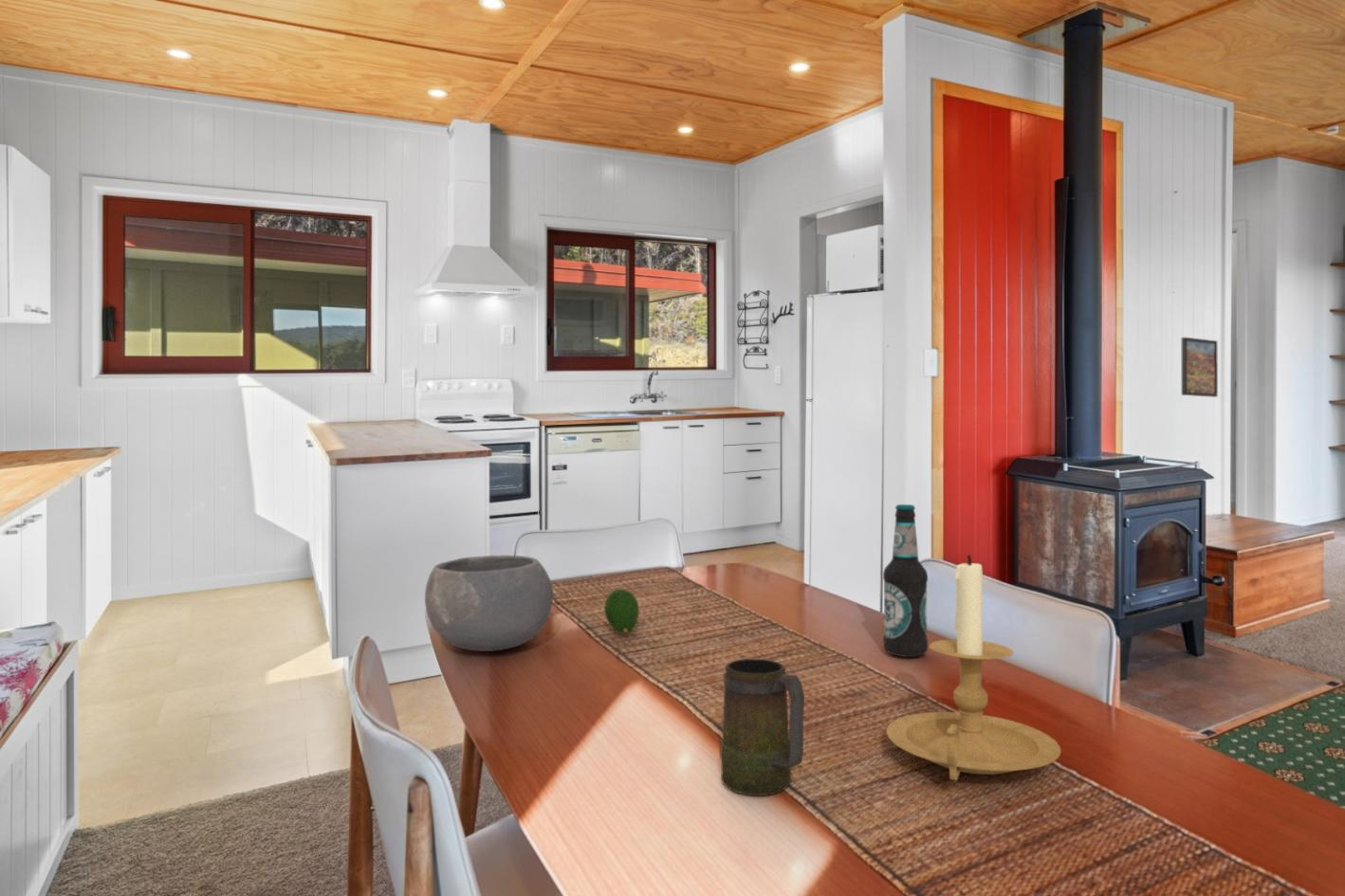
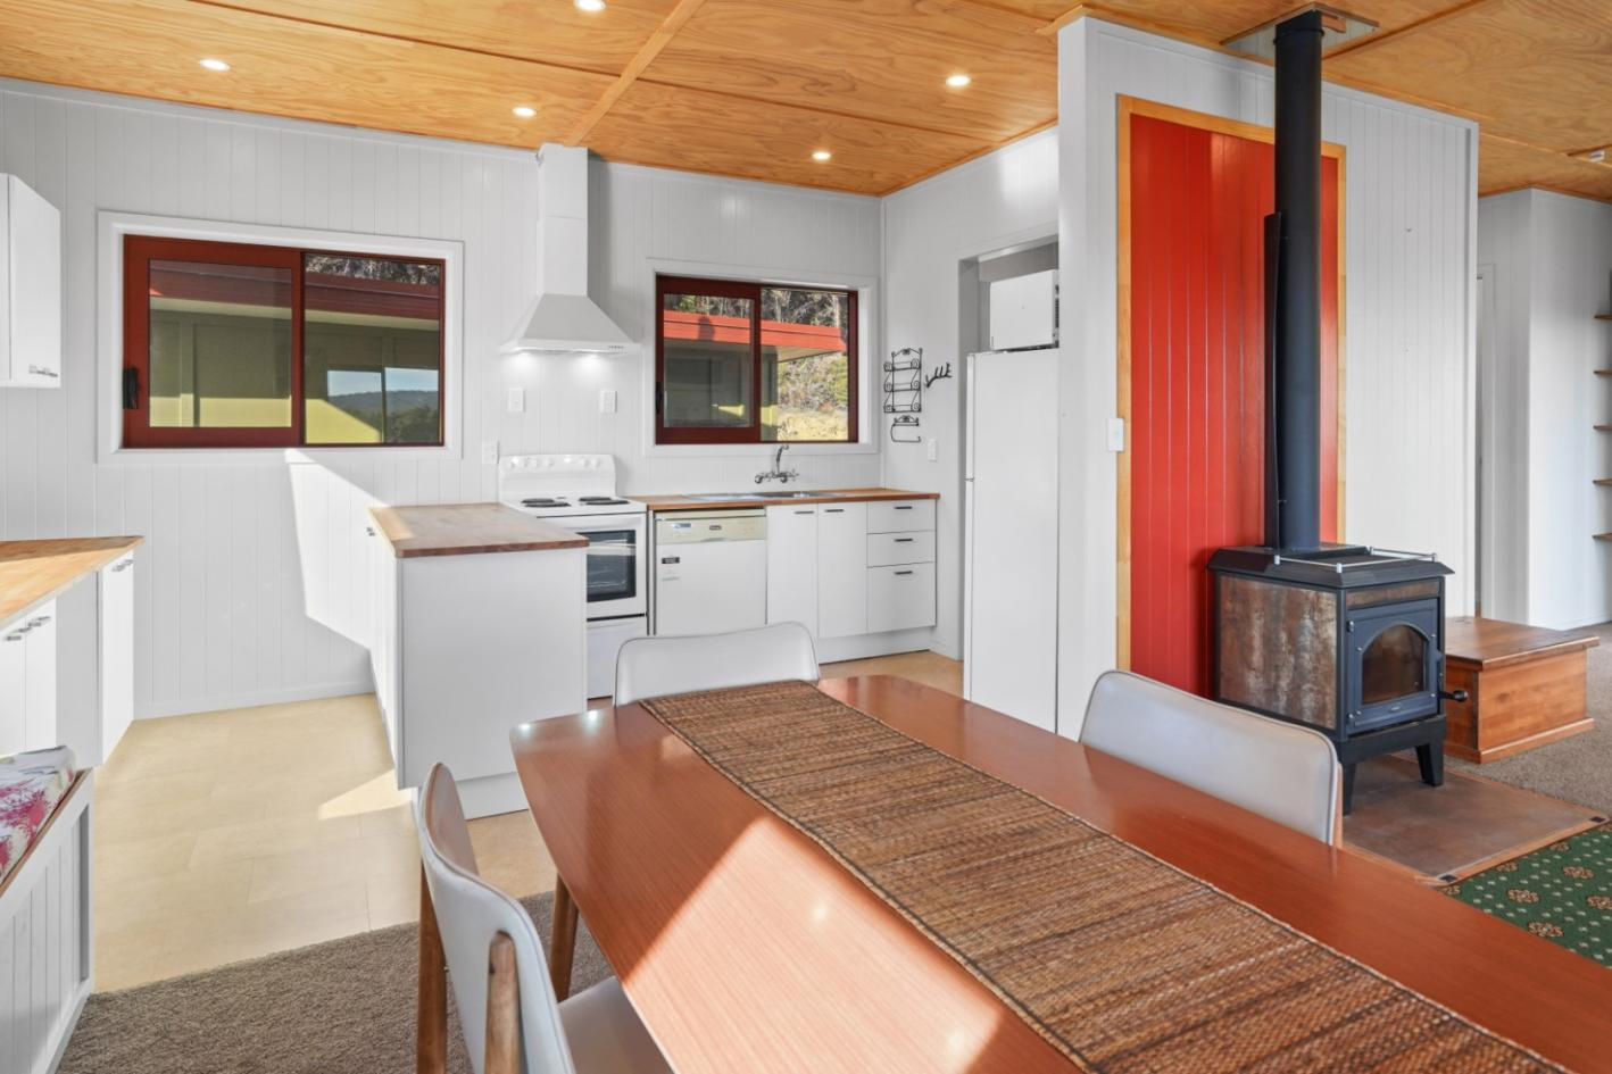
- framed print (1199, 367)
- candle holder (969, 657)
- bottle (905, 578)
- bowl (488, 603)
- fruit (621, 611)
- mug (765, 726)
